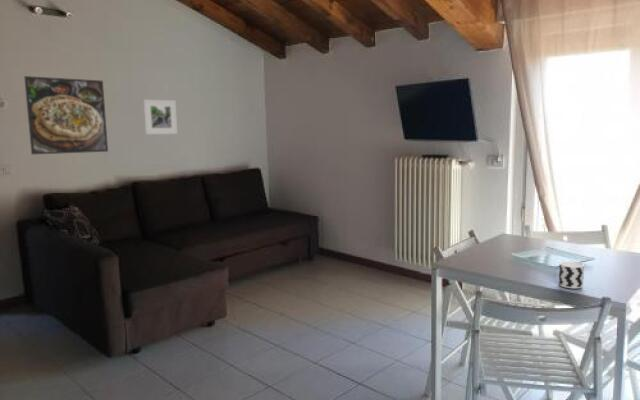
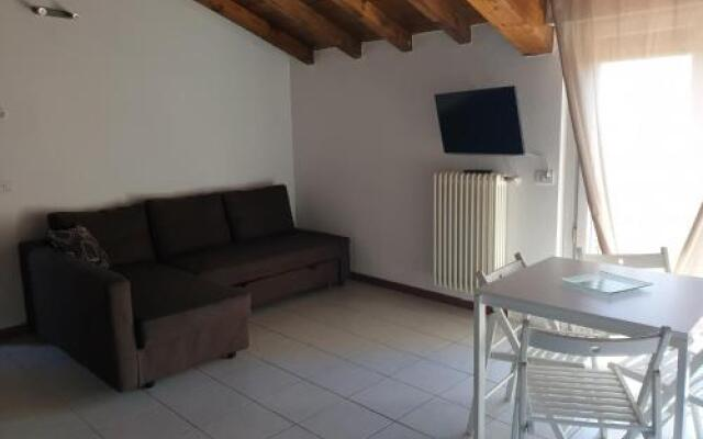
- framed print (68, 116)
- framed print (160, 117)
- cup (568, 273)
